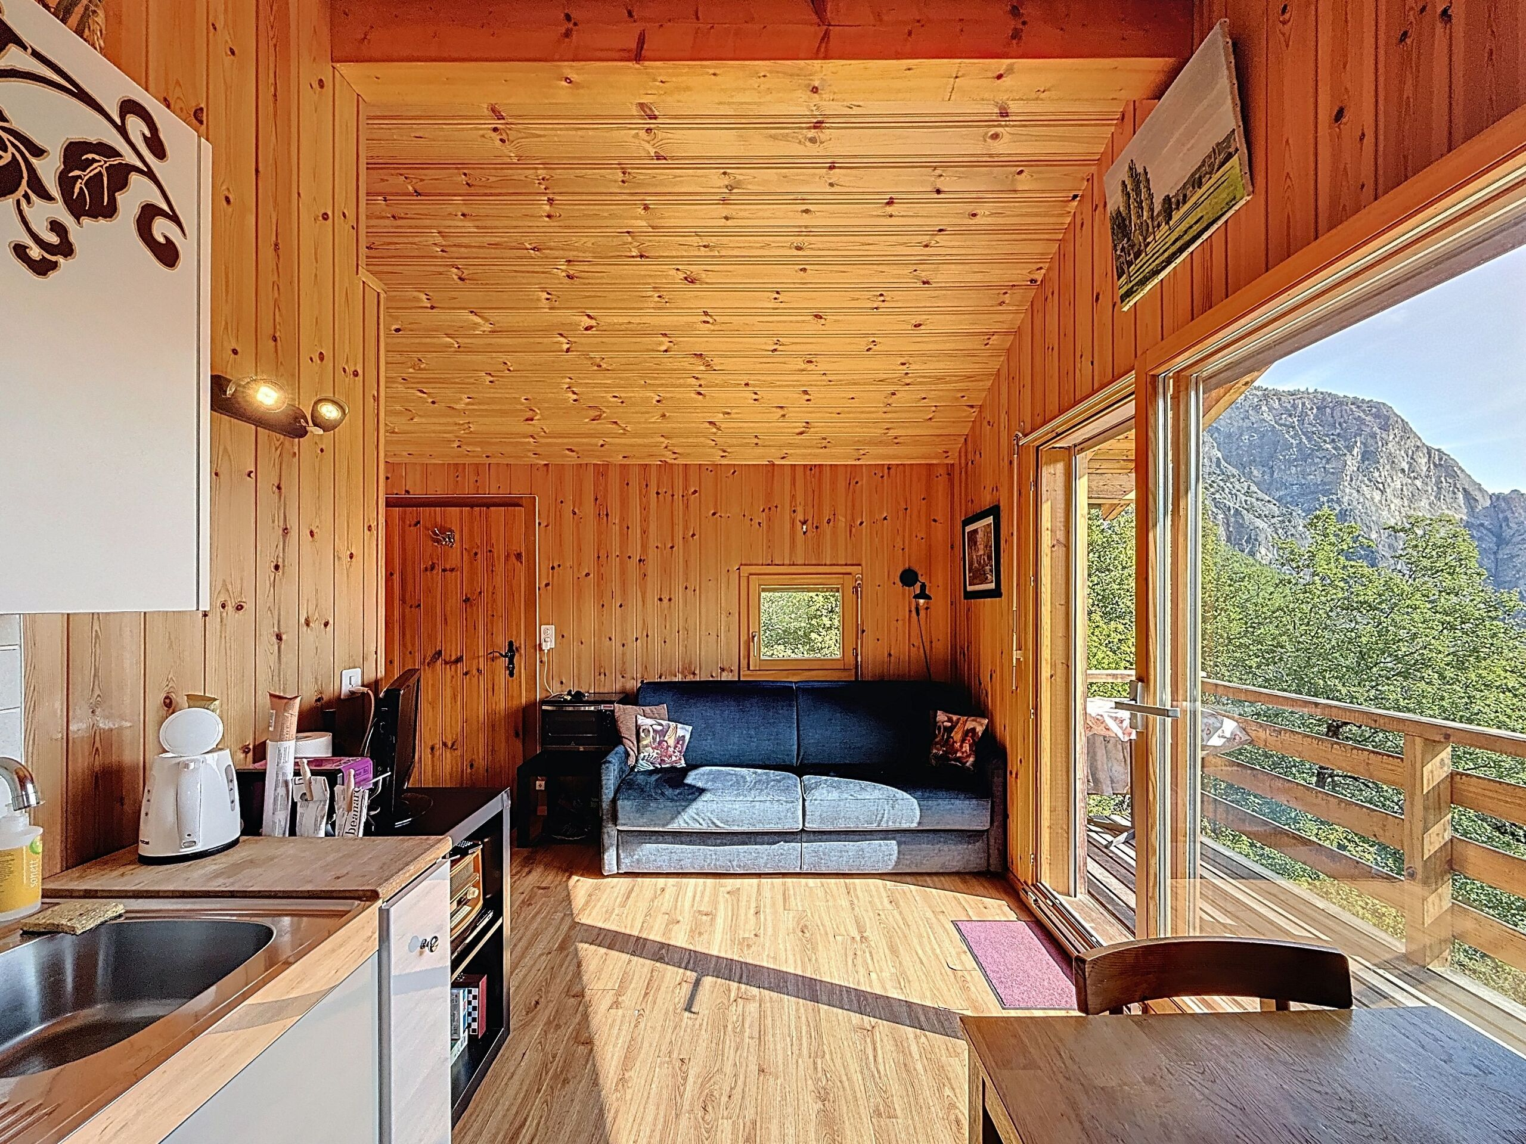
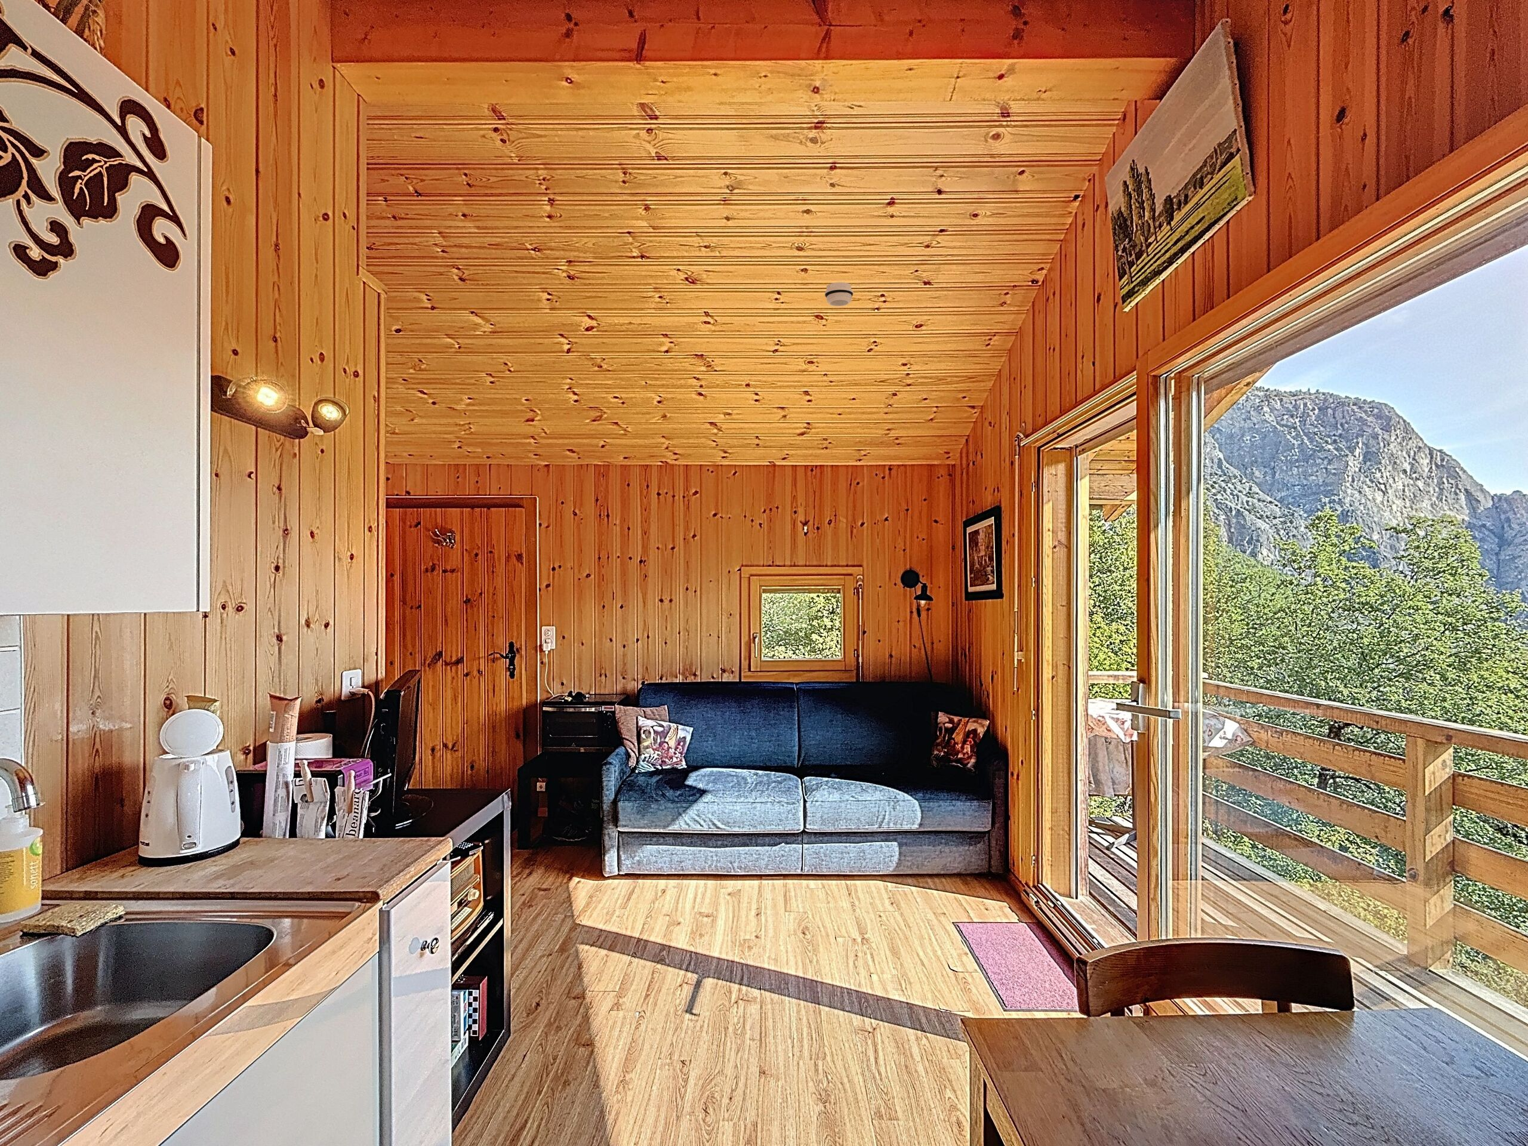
+ smoke detector (839, 294)
